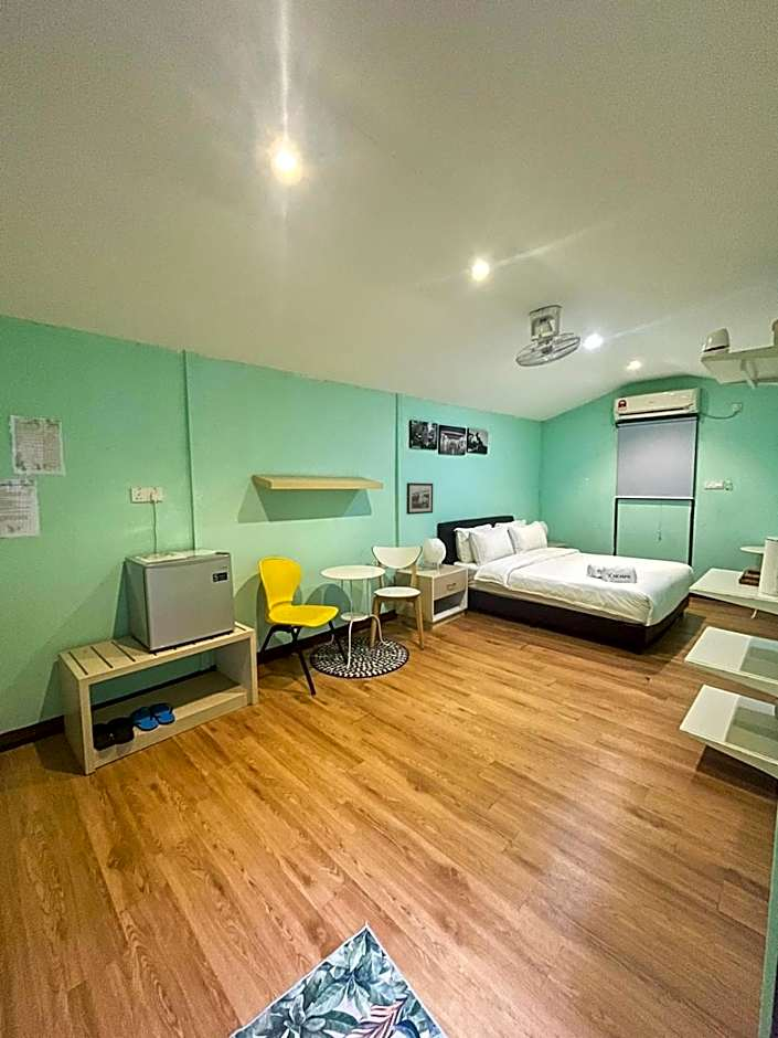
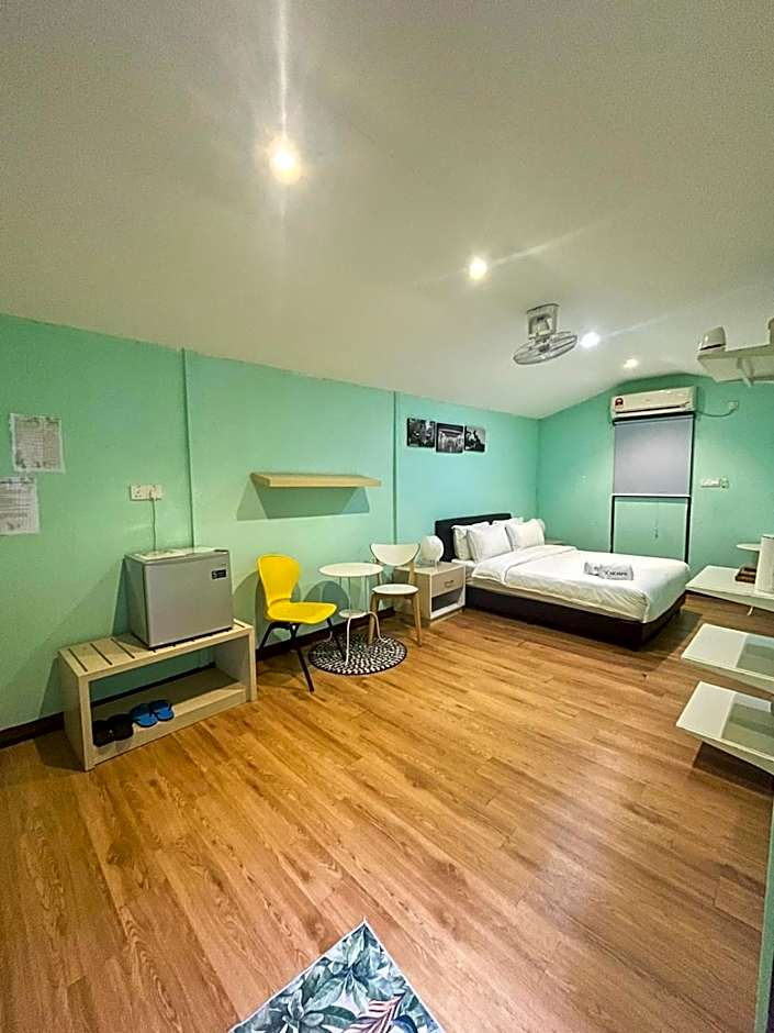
- picture frame (419, 498)
